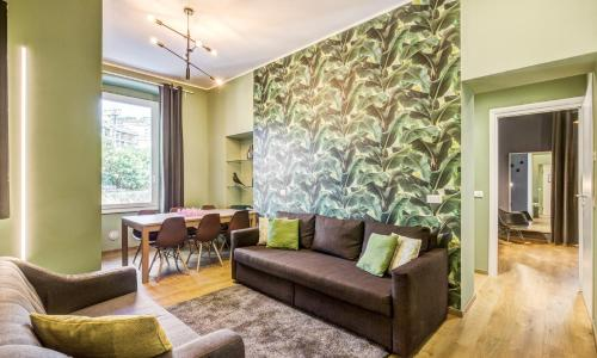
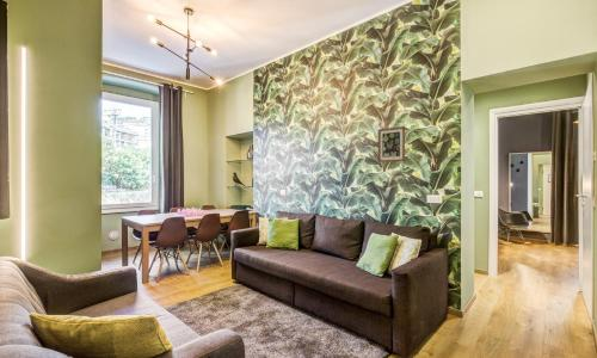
+ wall art (390, 144)
